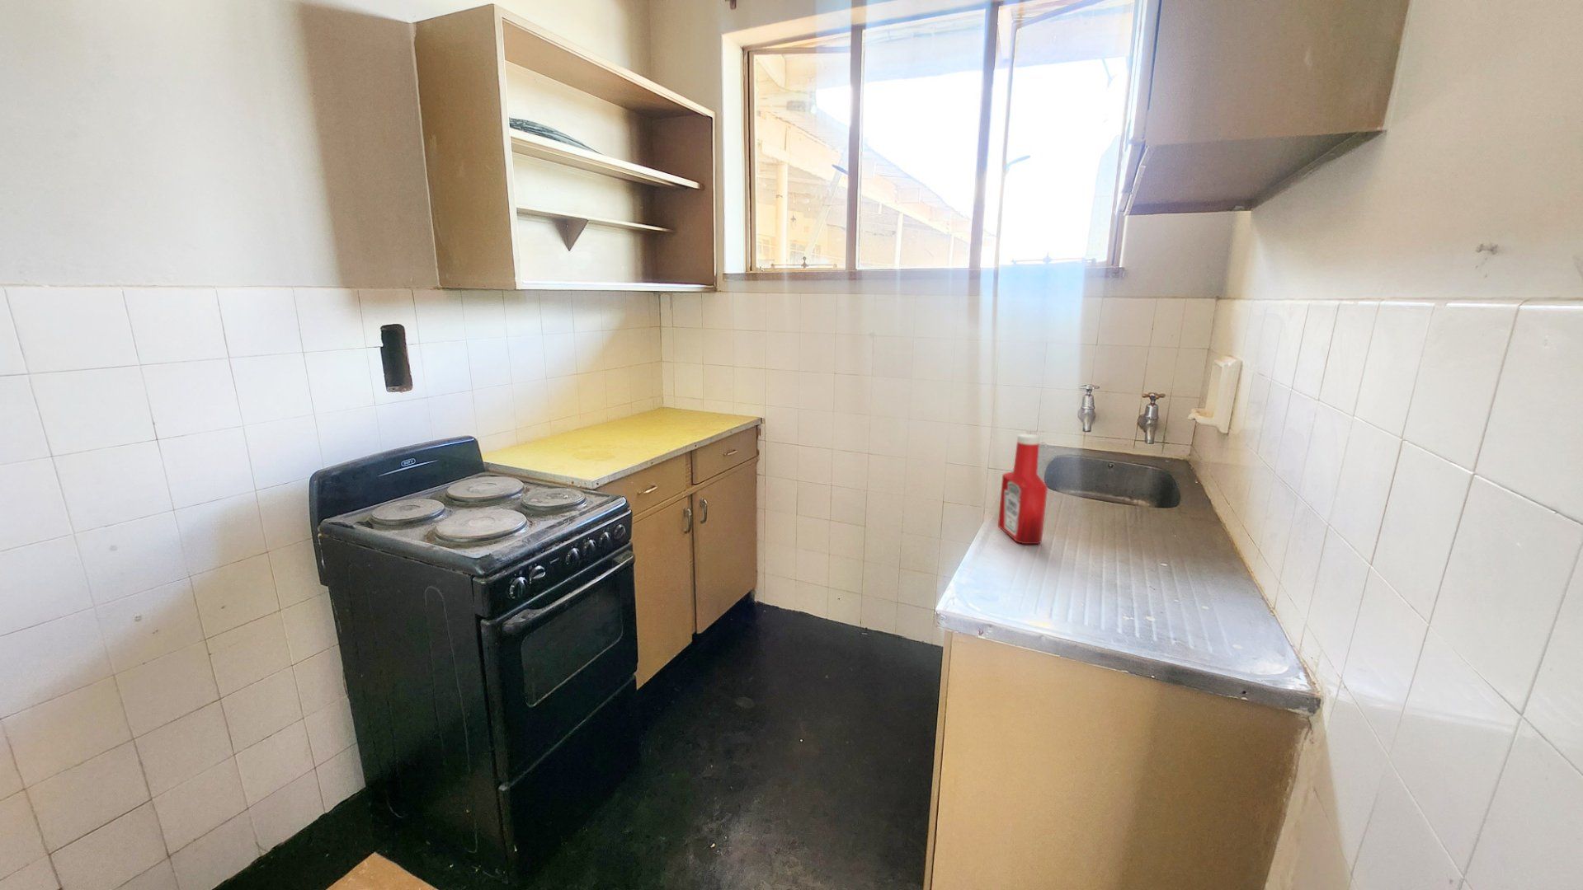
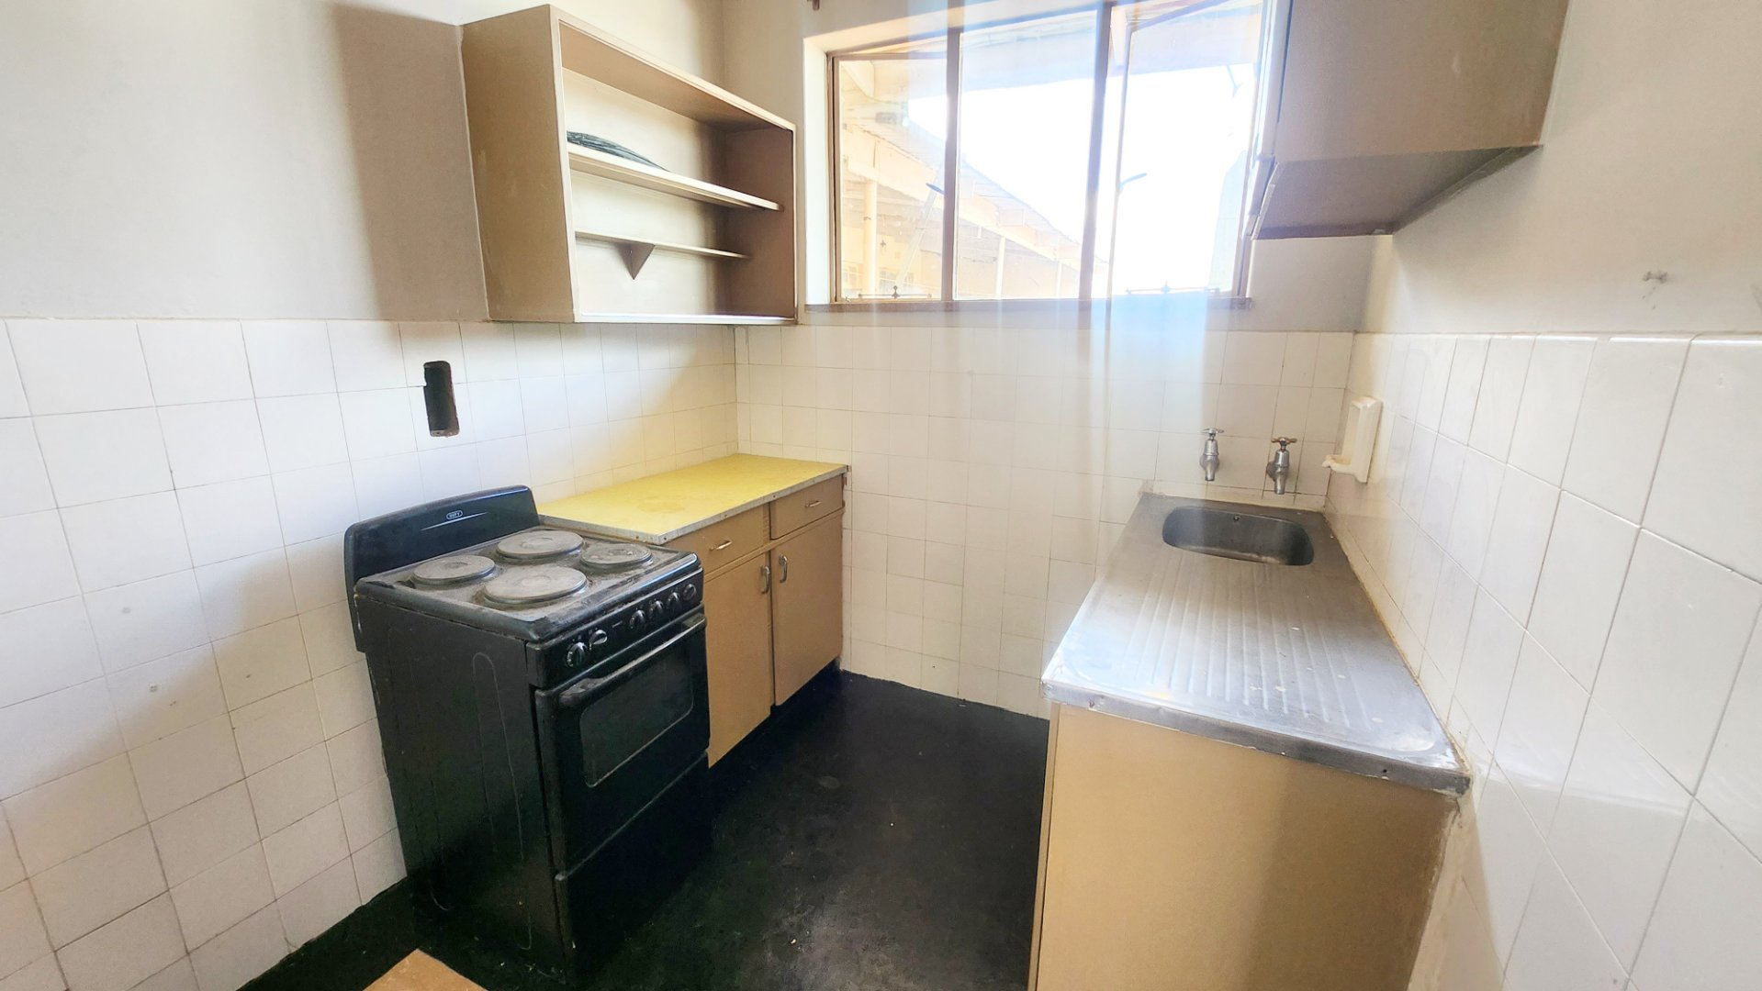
- soap bottle (1024, 486)
